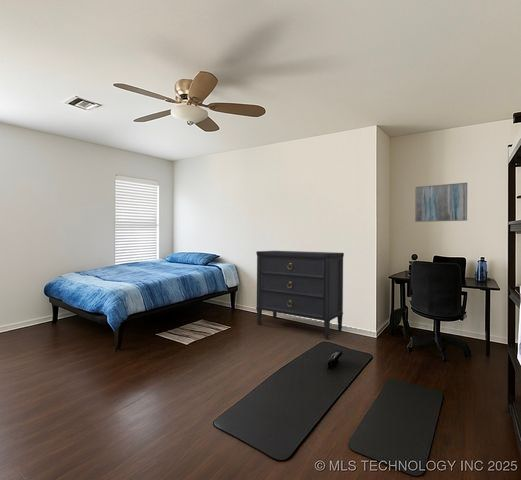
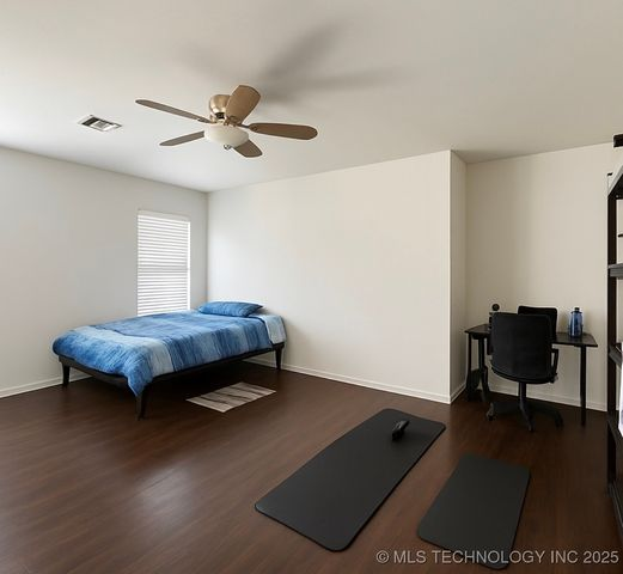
- dresser (298, 289)
- wall art (440, 203)
